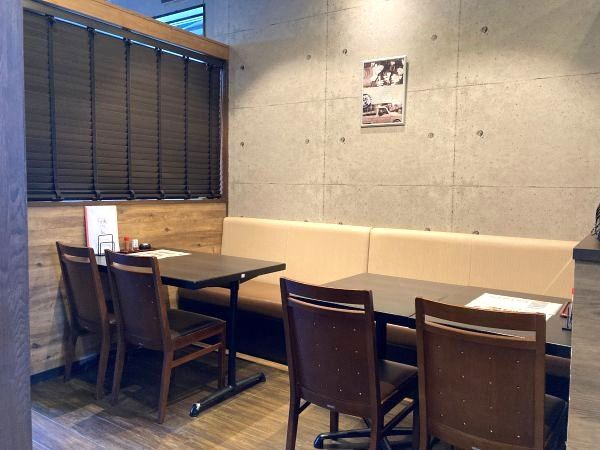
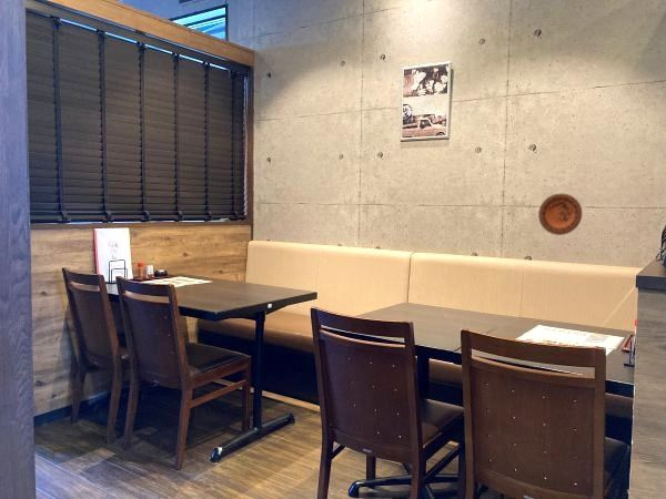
+ decorative plate (559, 214)
